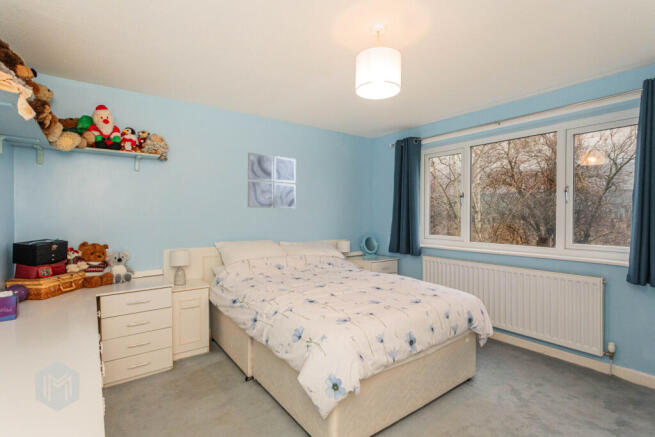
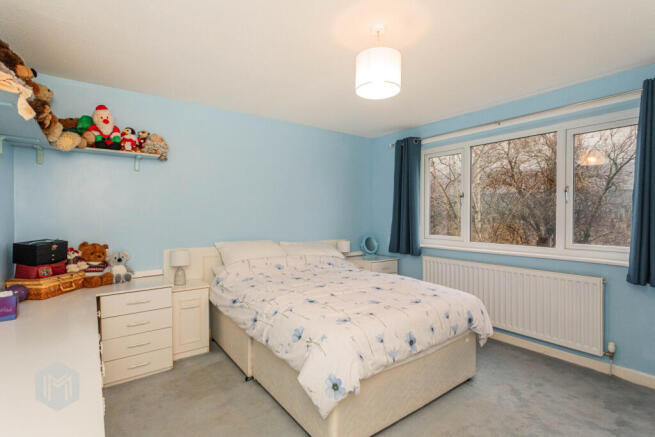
- wall art (273, 181)
